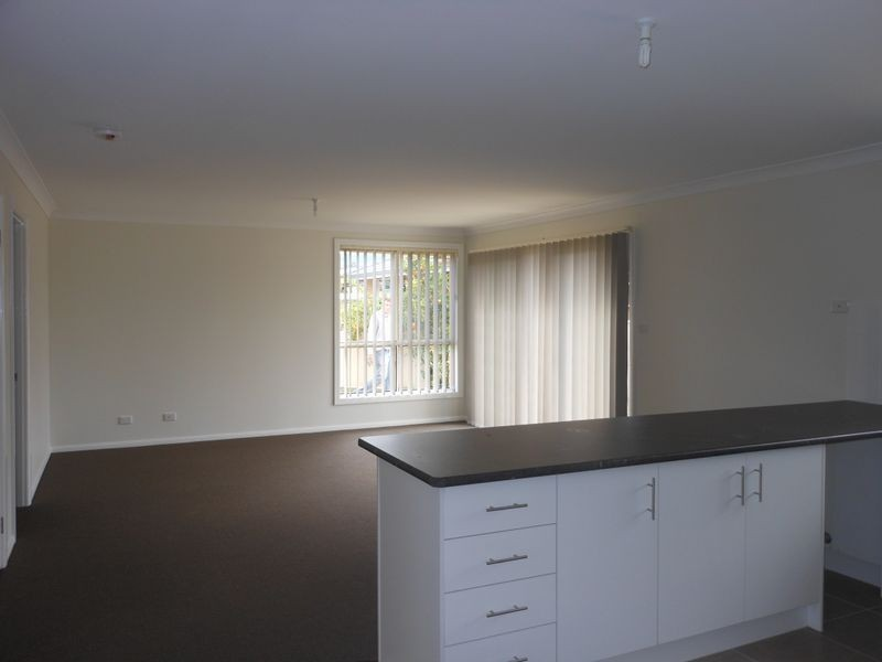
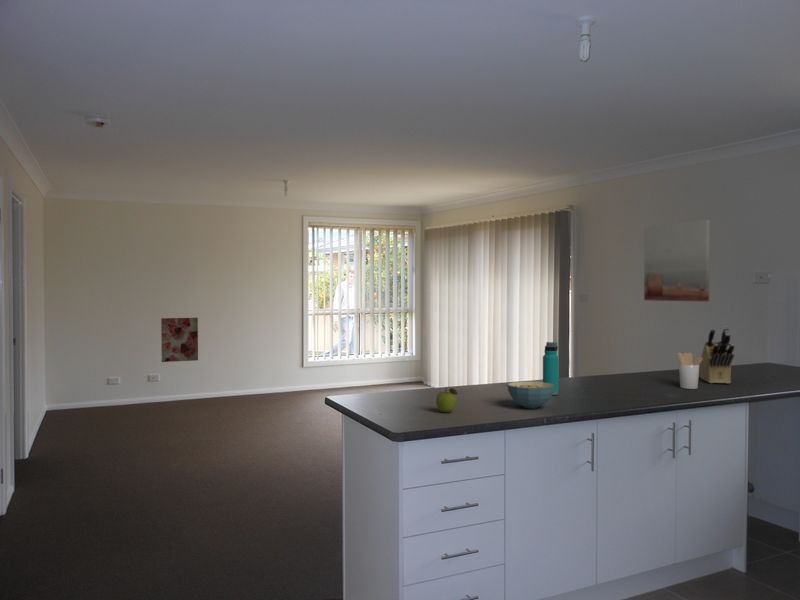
+ utensil holder (687, 369)
+ cereal bowl (530, 396)
+ knife block (715, 353)
+ wall art (675, 262)
+ fruit (447, 399)
+ water bottle (550, 367)
+ wall art (179, 339)
